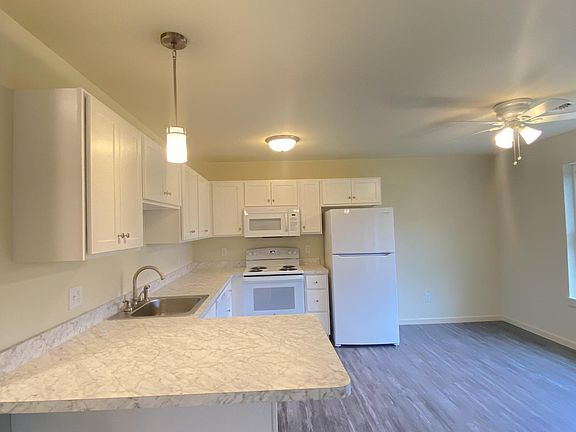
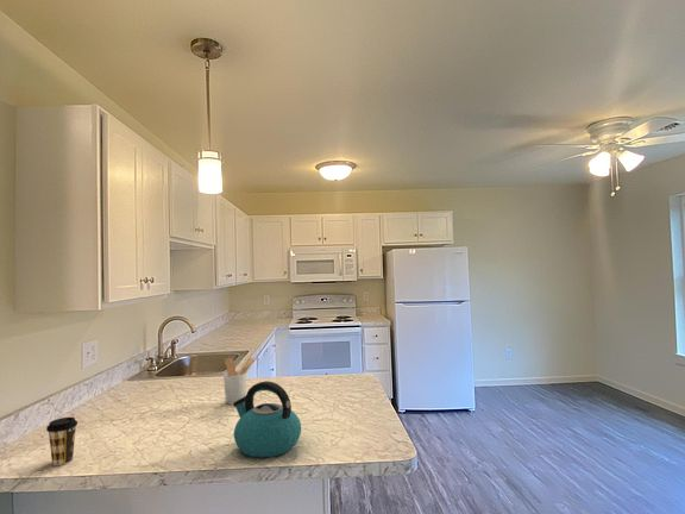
+ kettle (263, 413)
+ coffee cup (62, 440)
+ utensil holder (240, 378)
